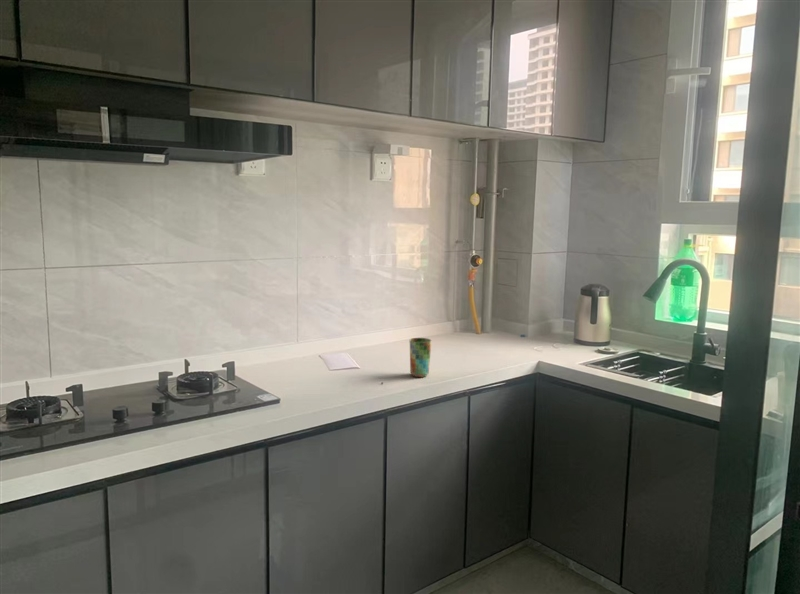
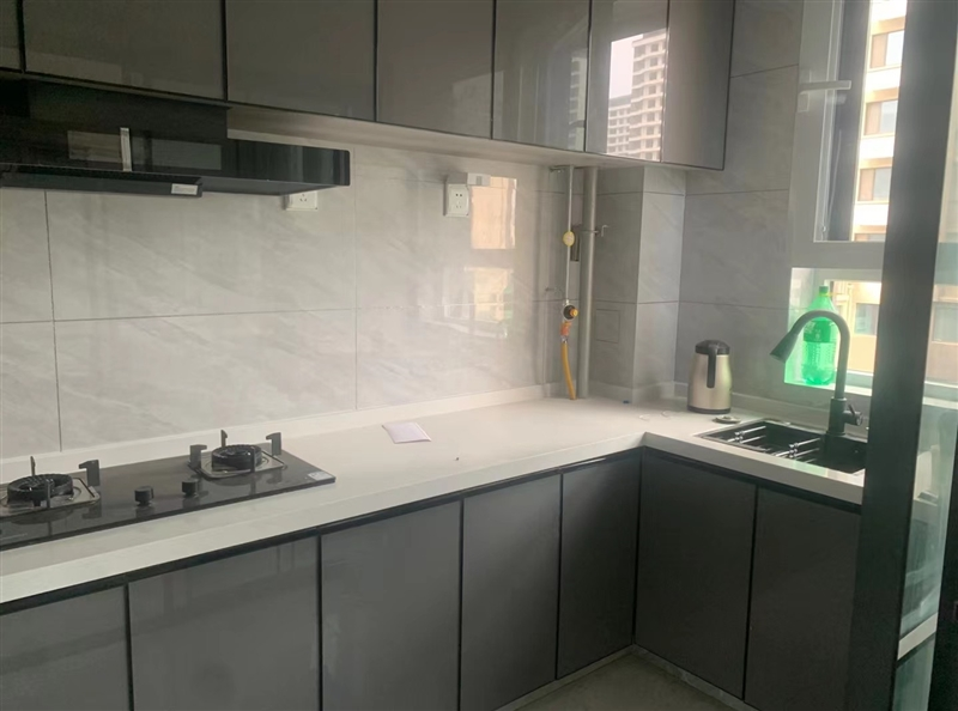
- cup (419, 357)
